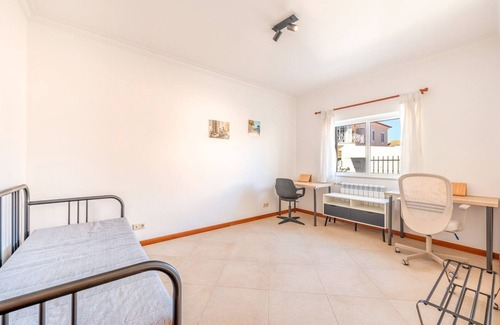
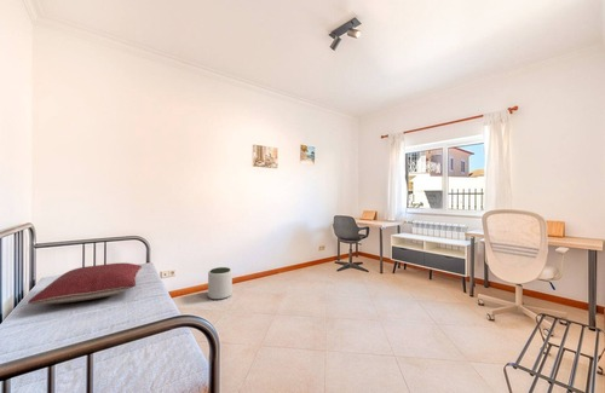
+ plant pot (220, 282)
+ pillow (96, 281)
